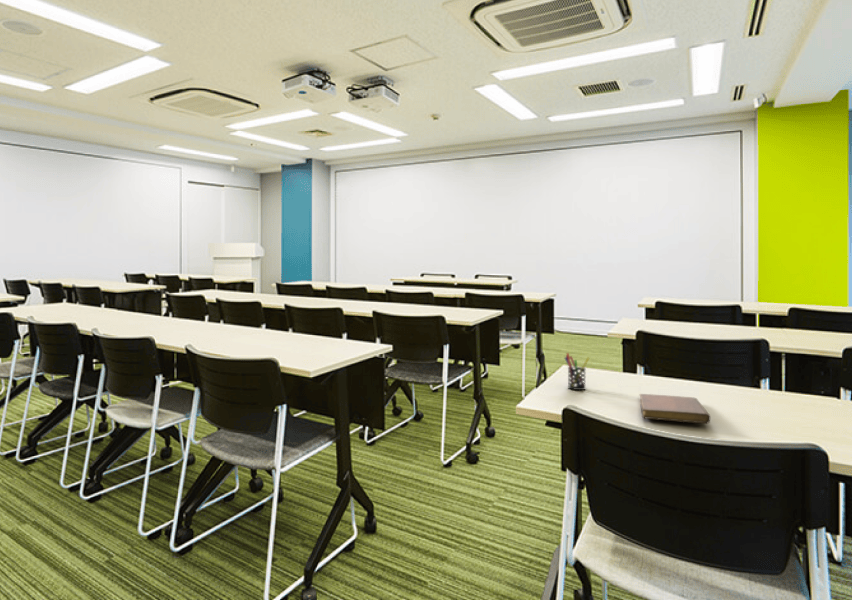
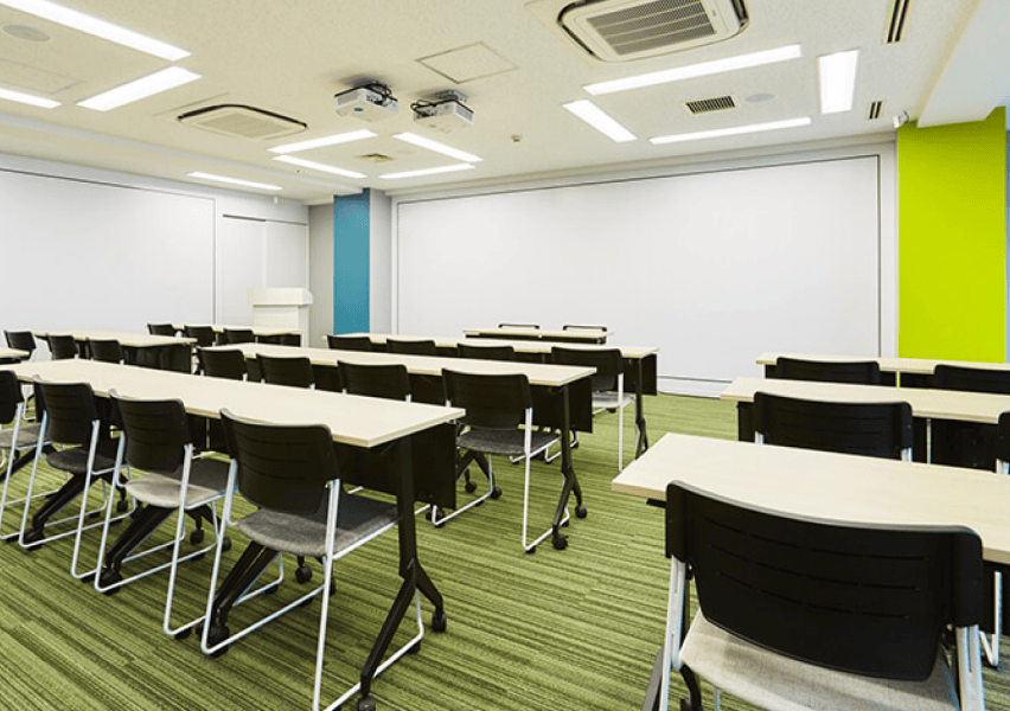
- notebook (671, 407)
- pen holder (575, 370)
